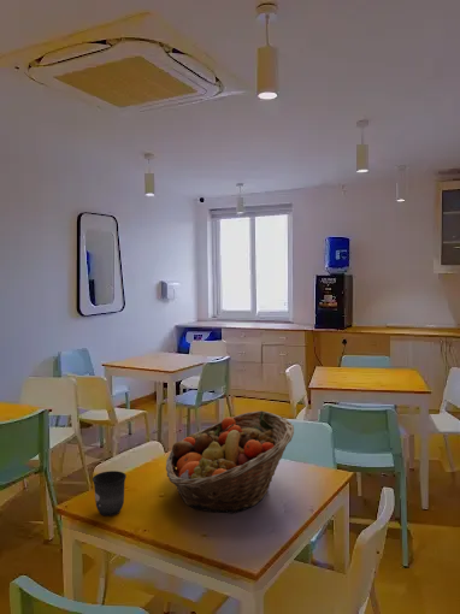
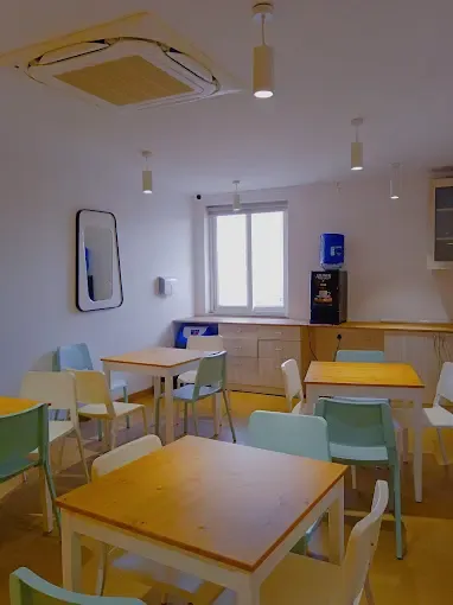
- fruit basket (229, 456)
- mug (107, 491)
